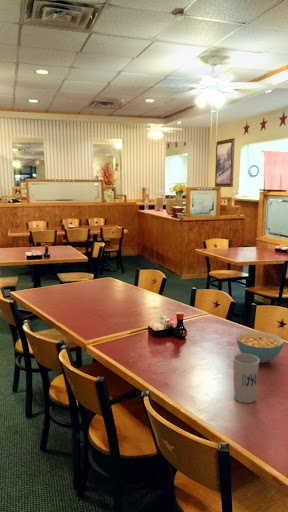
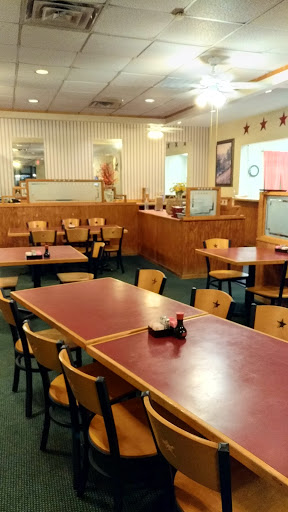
- cereal bowl (259, 349)
- cup (245, 378)
